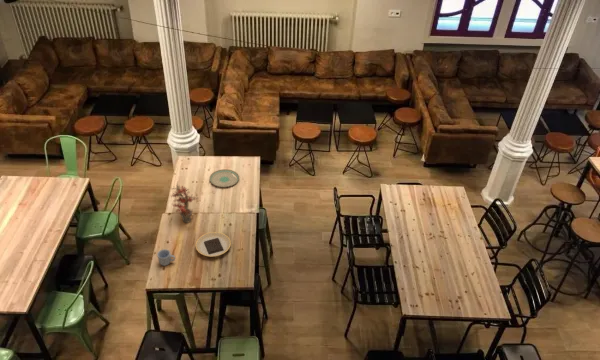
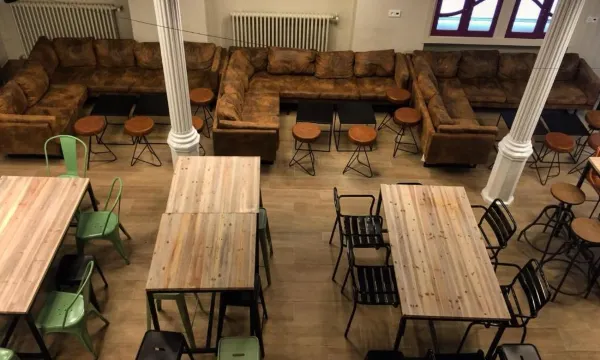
- plate (213, 245)
- potted plant (183, 201)
- plate (224, 178)
- mug (166, 258)
